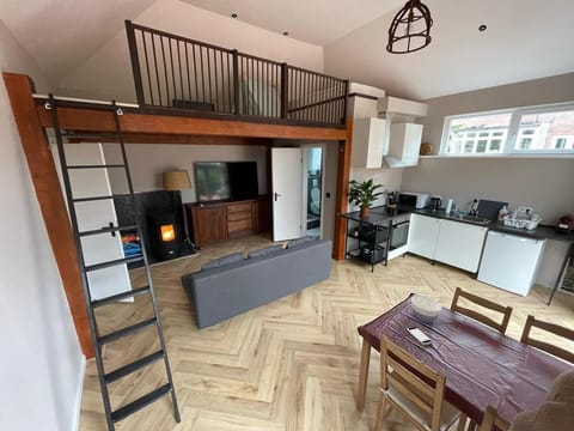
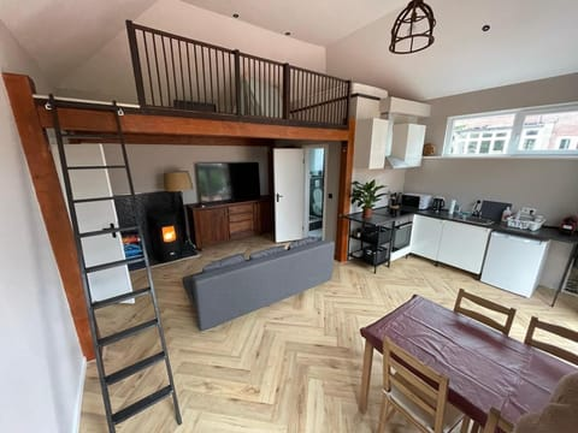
- smartphone (419, 335)
- bowl (425, 309)
